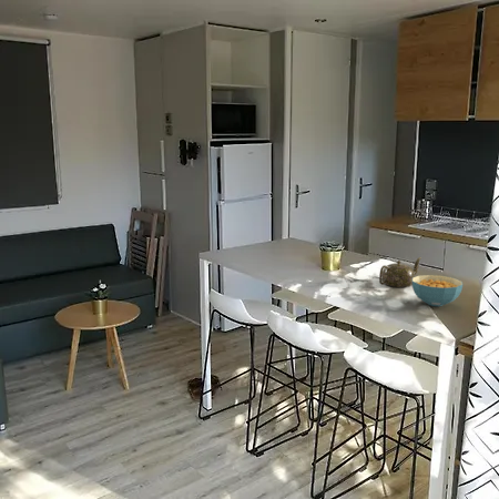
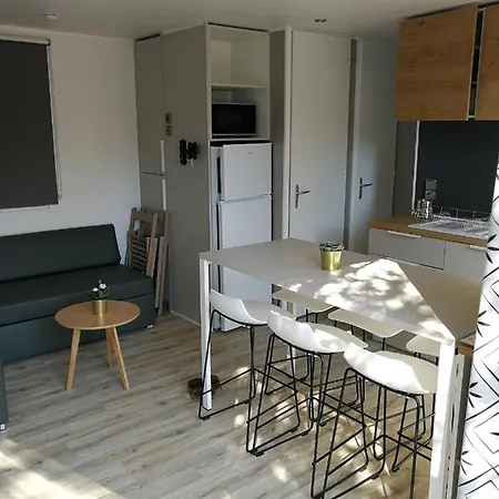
- cereal bowl (436, 293)
- teapot (400, 271)
